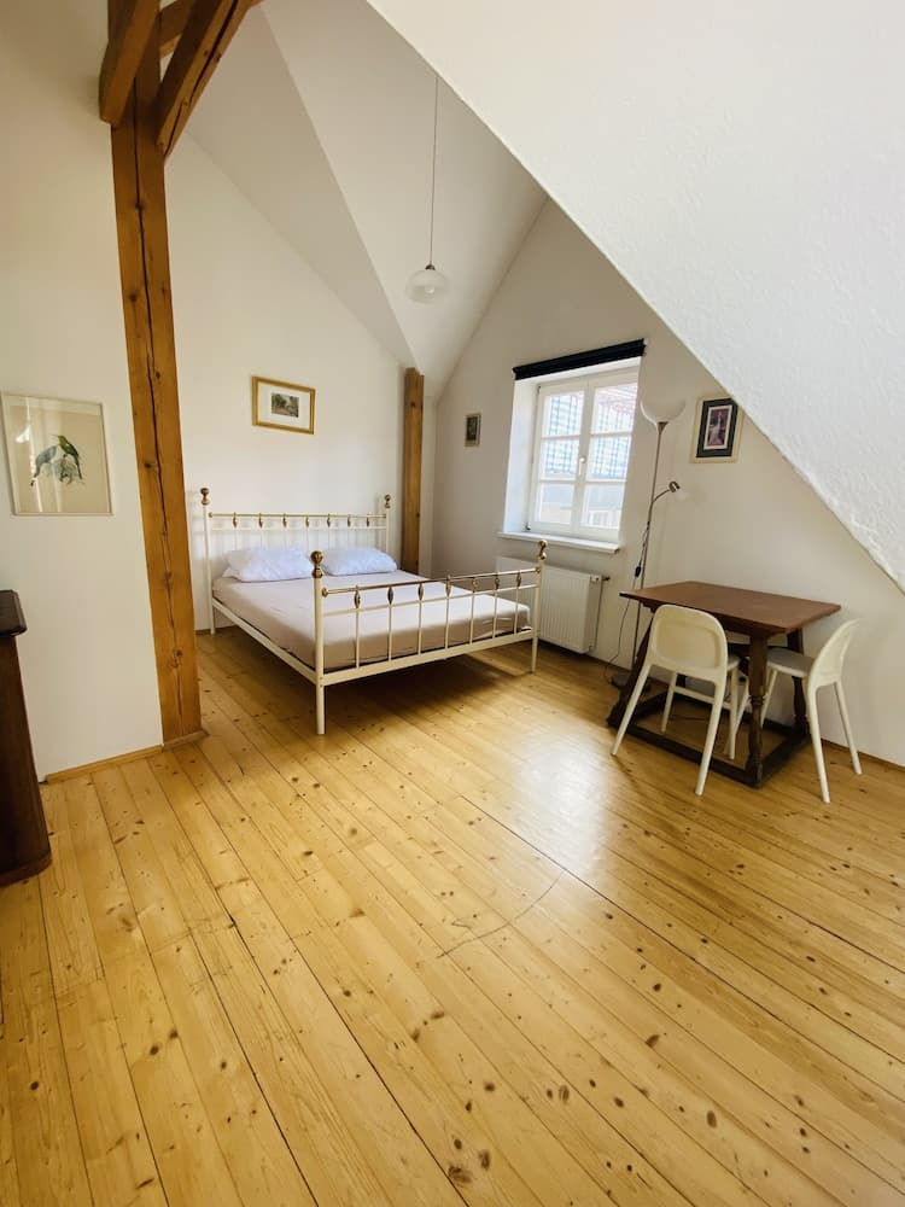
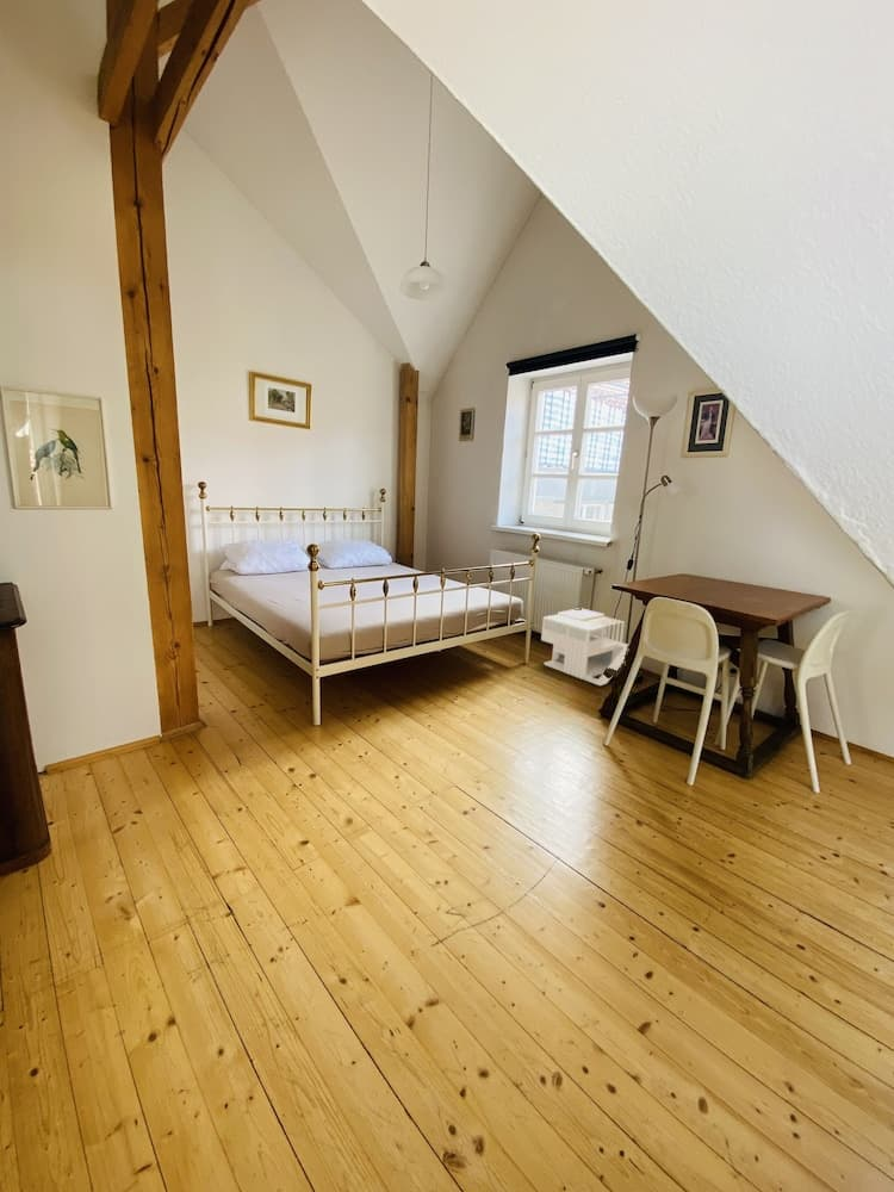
+ architectural model (589, 644)
